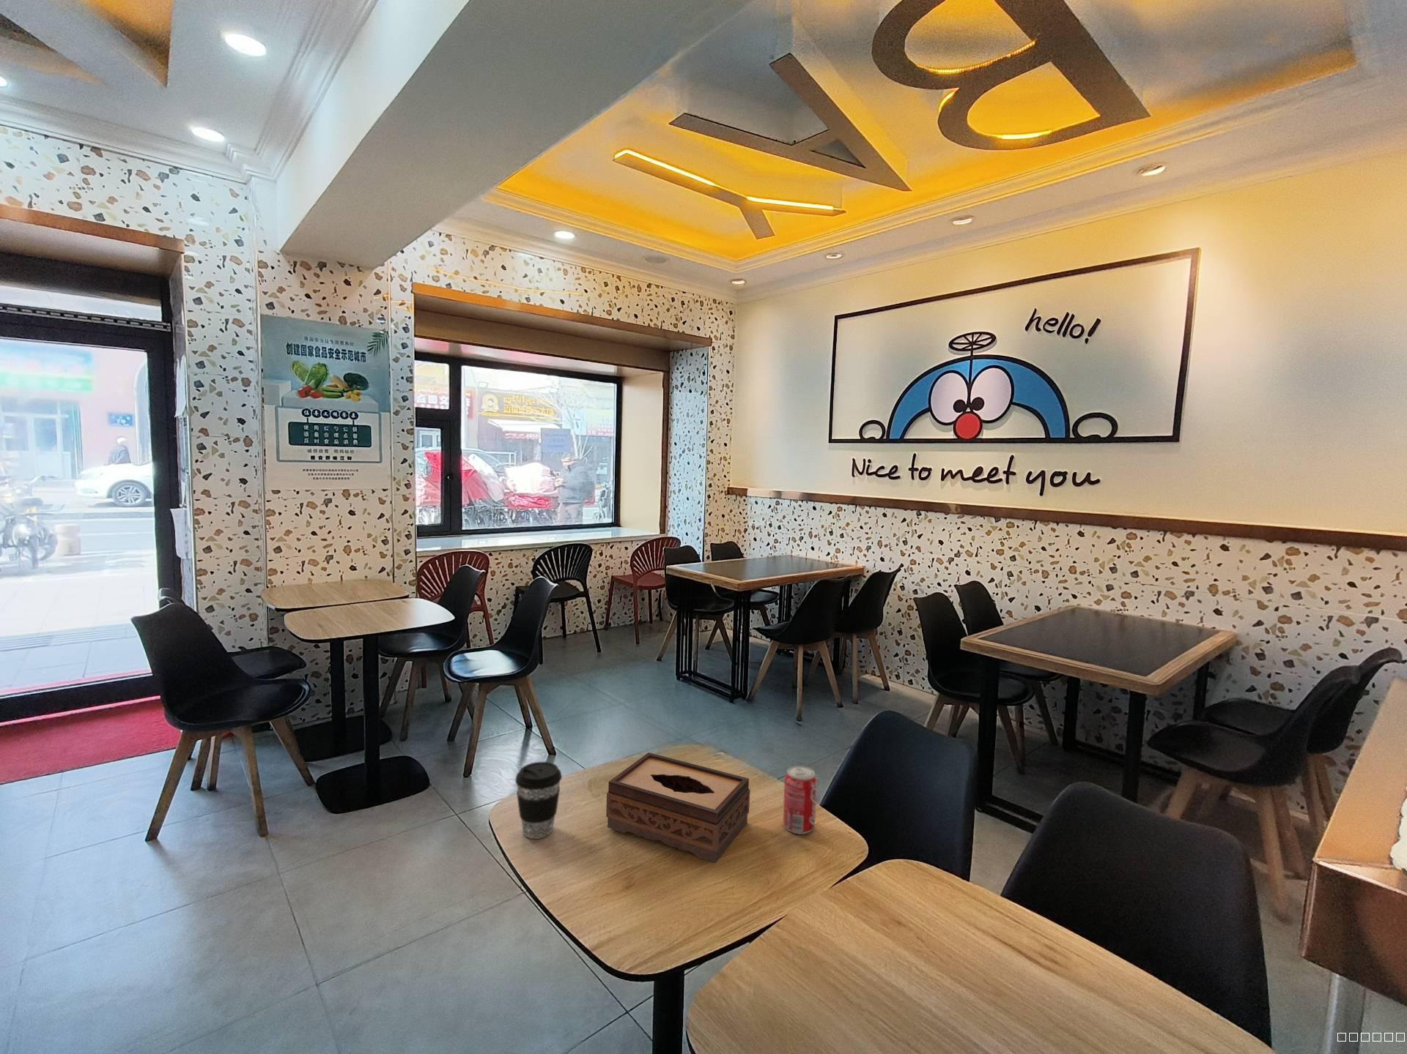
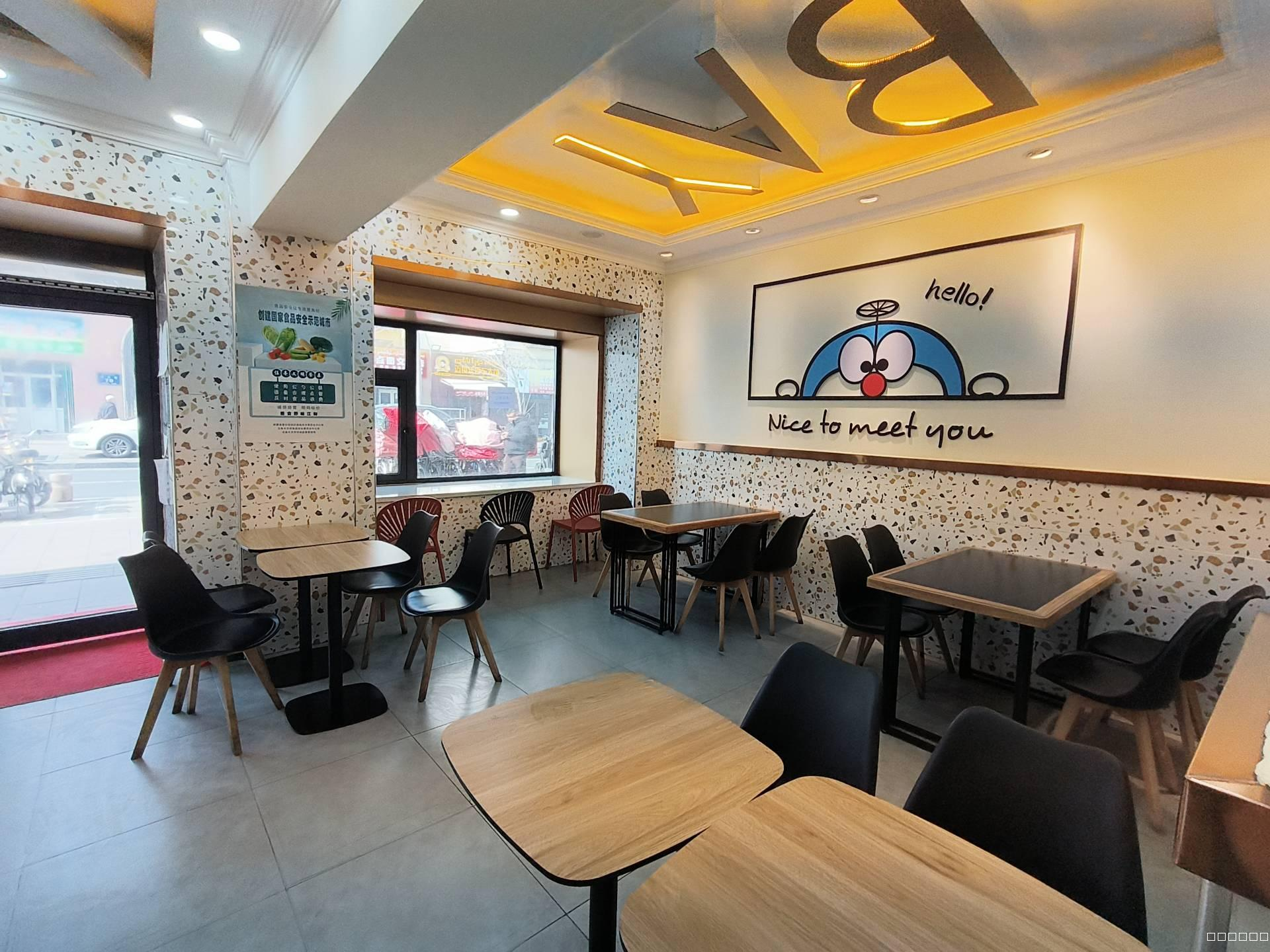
- tissue box (679, 803)
- coffee cup (538, 800)
- beverage can (800, 798)
